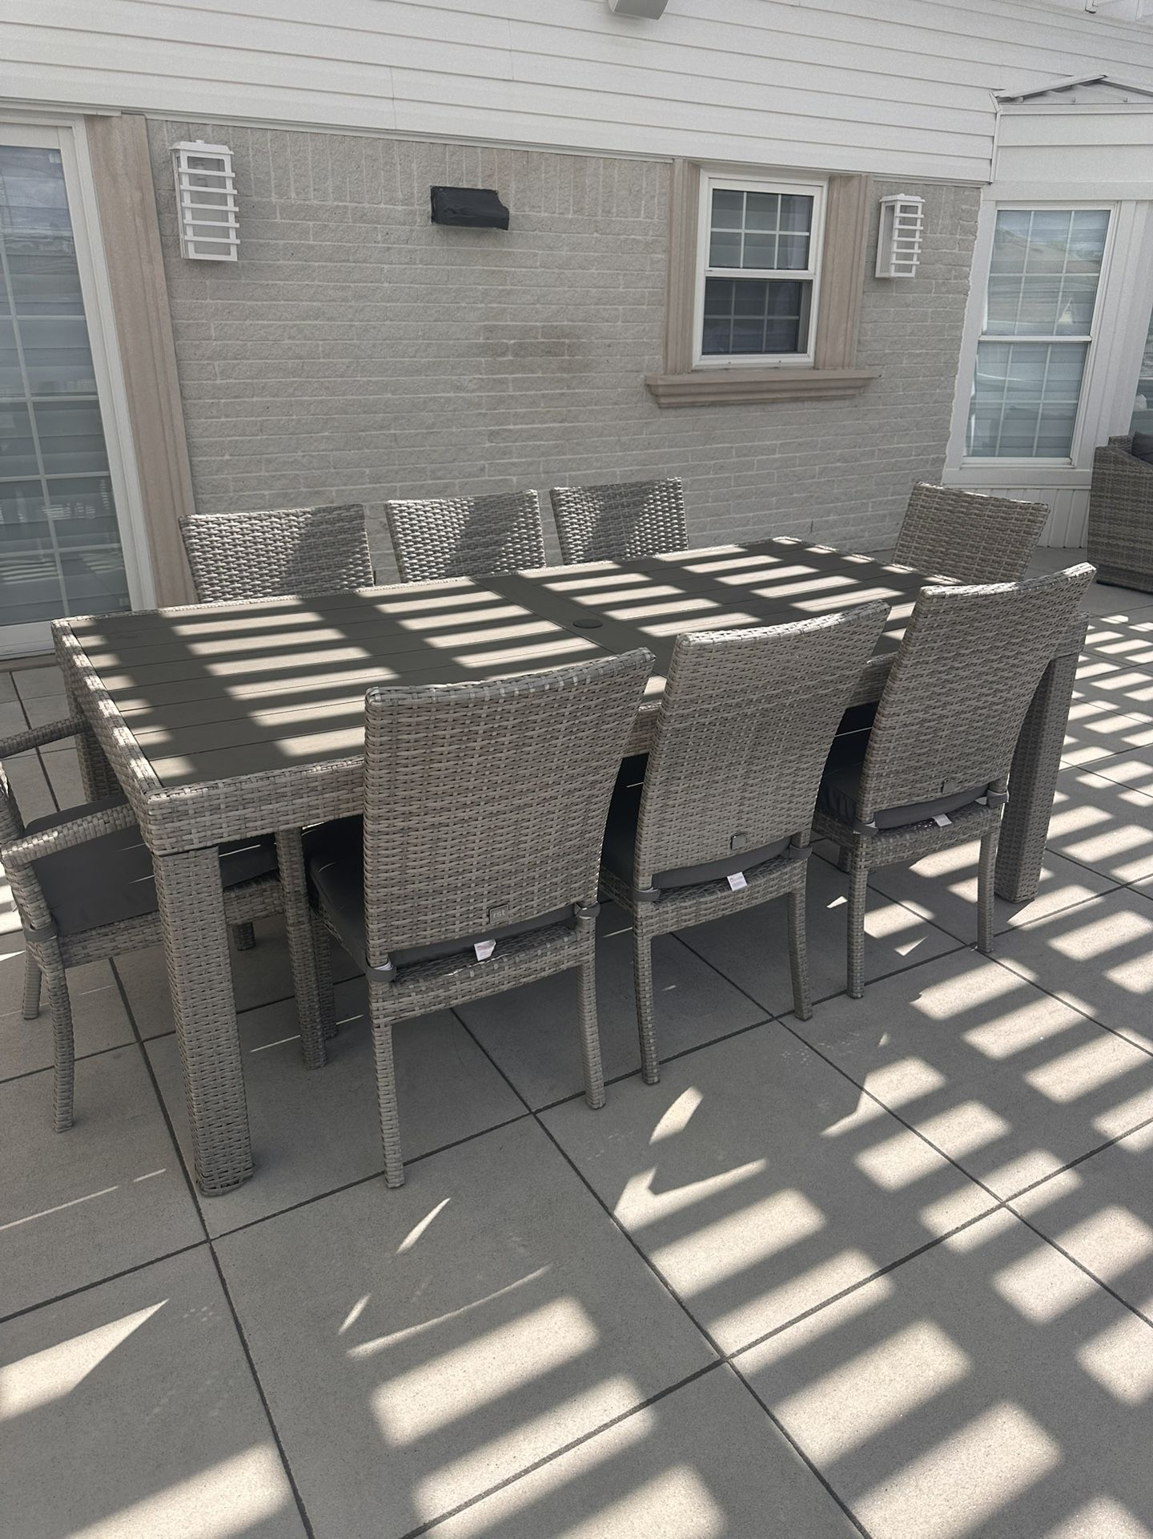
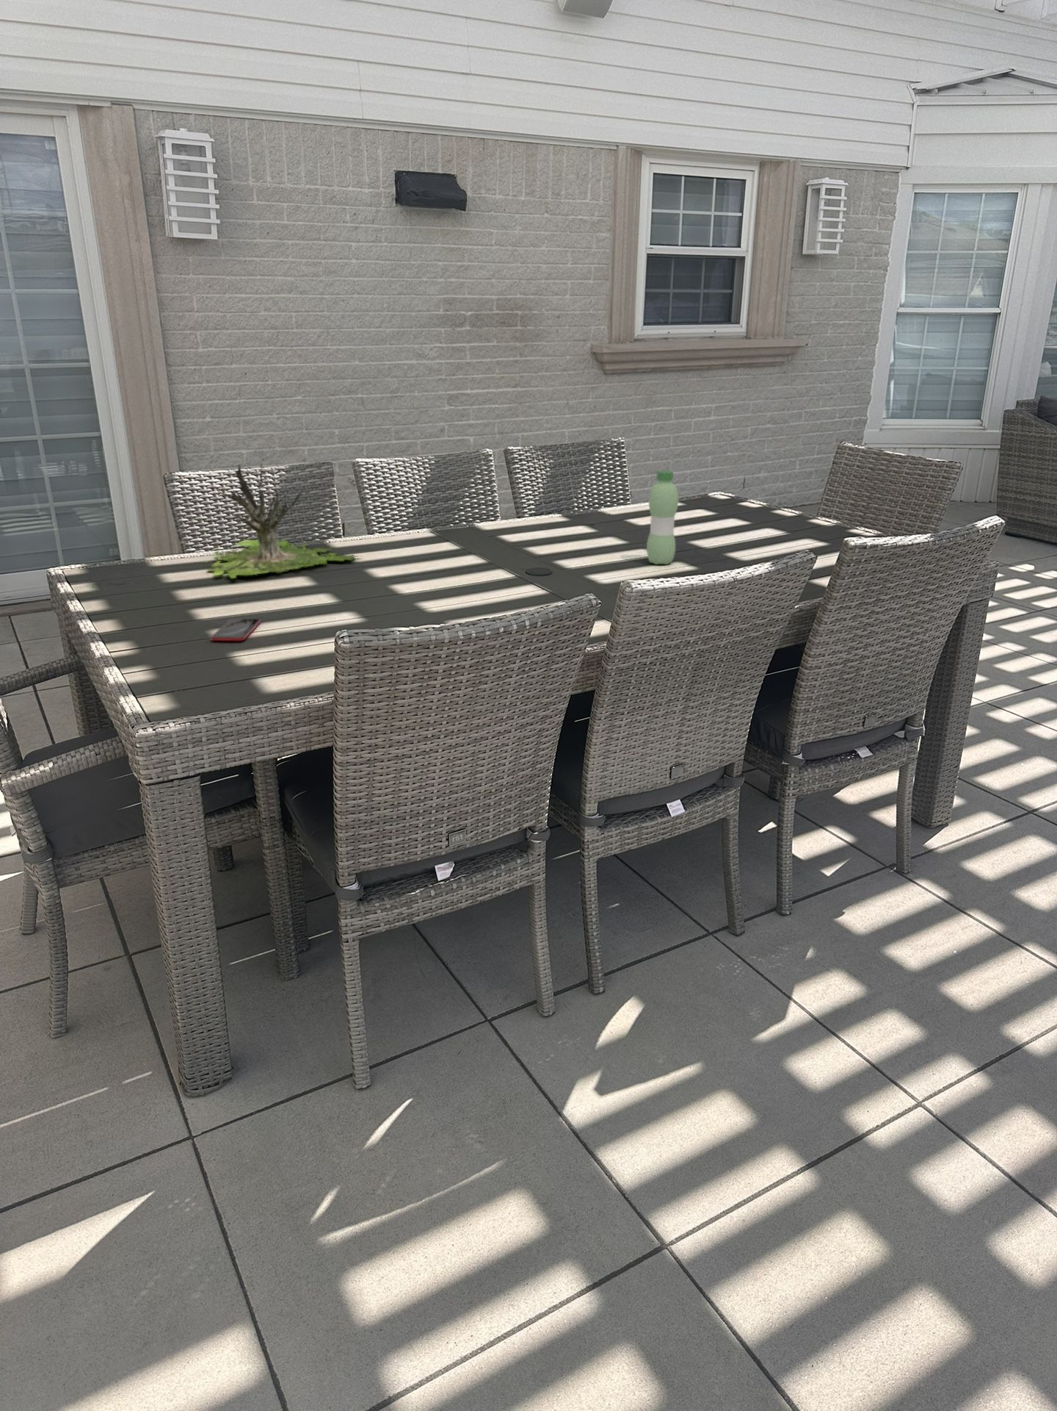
+ smartphone (236, 629)
+ plant (263, 502)
+ water bottle (662, 518)
